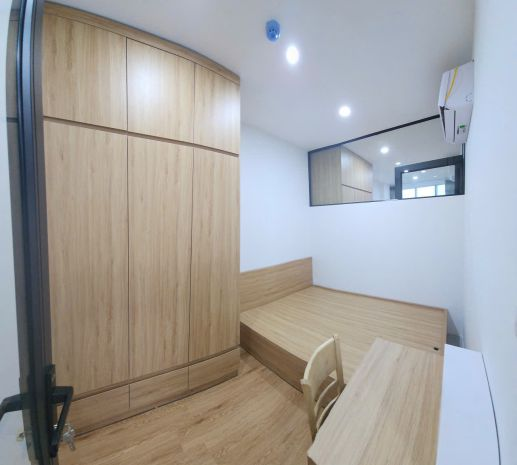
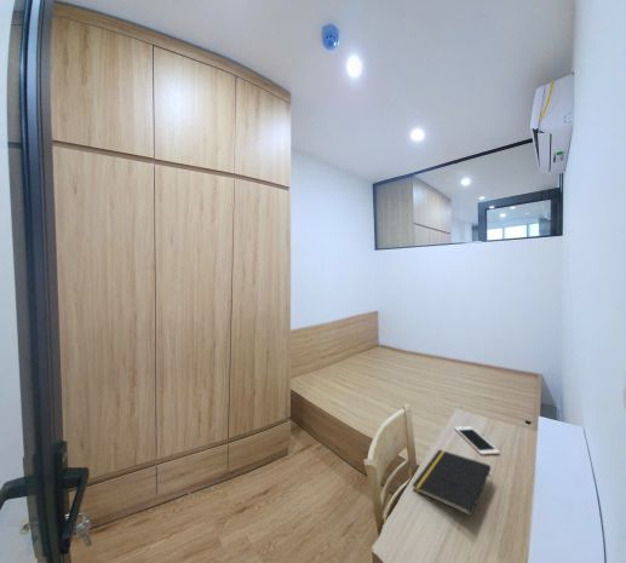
+ cell phone (475, 438)
+ notepad (452, 477)
